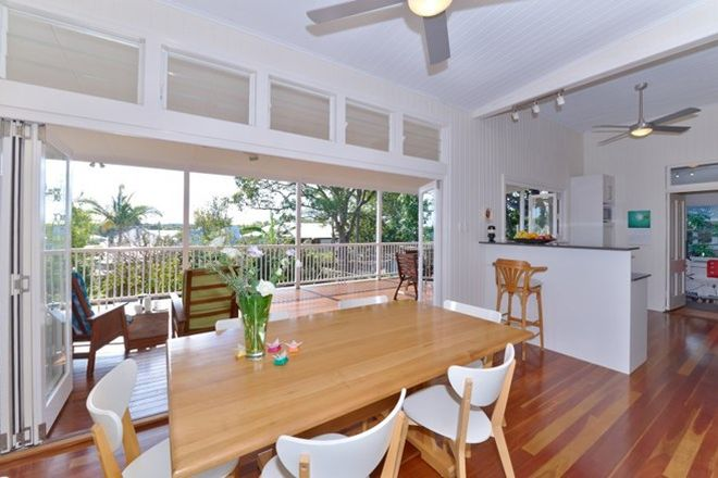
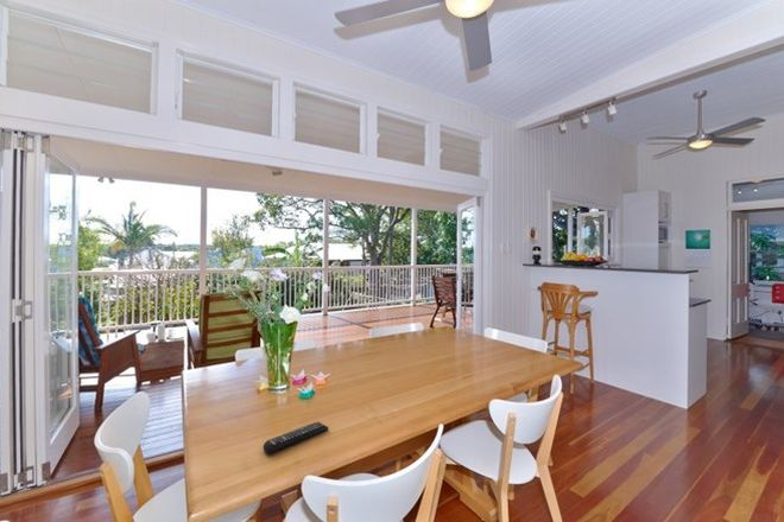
+ remote control (297, 435)
